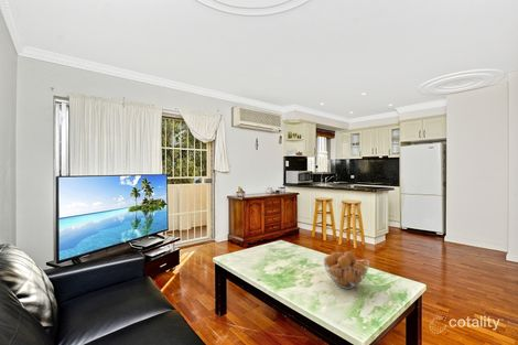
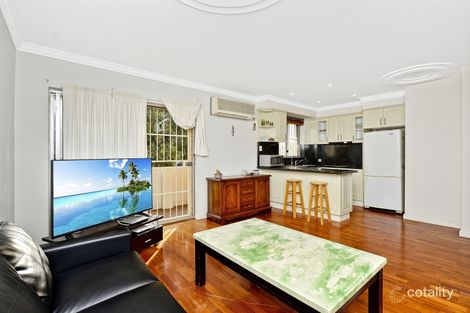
- fruit basket (345, 268)
